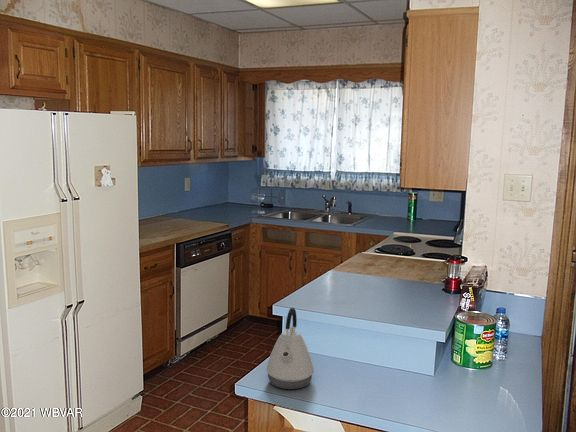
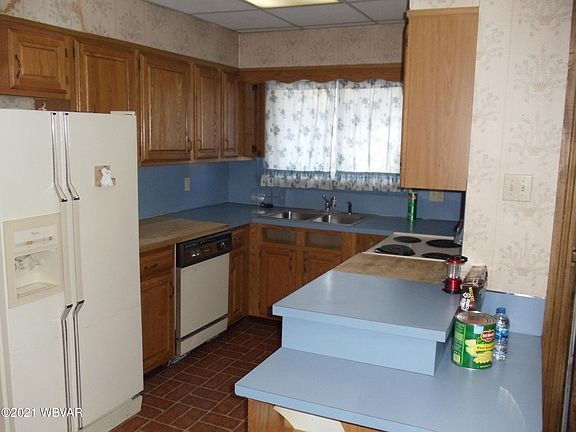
- kettle (290, 346)
